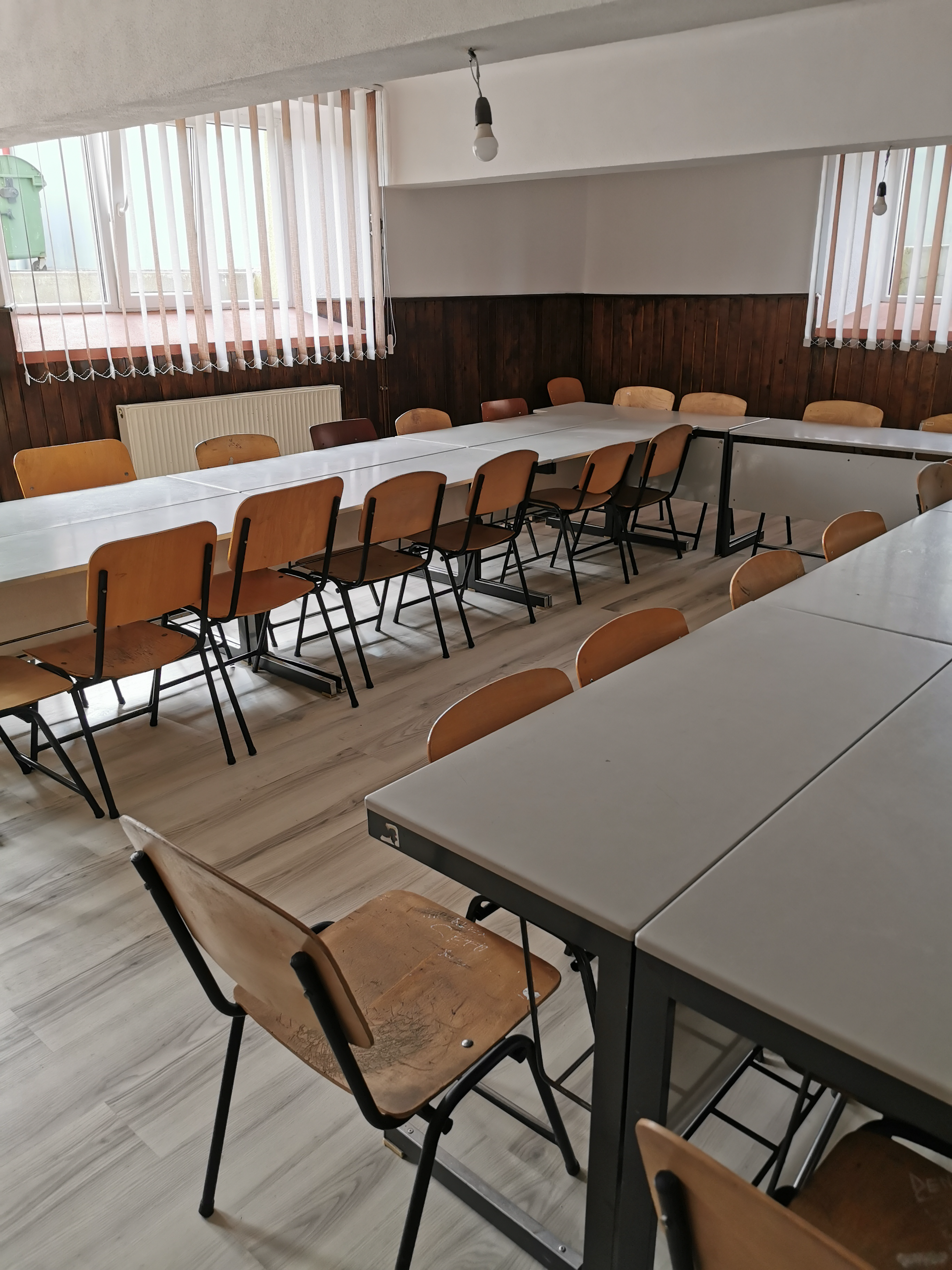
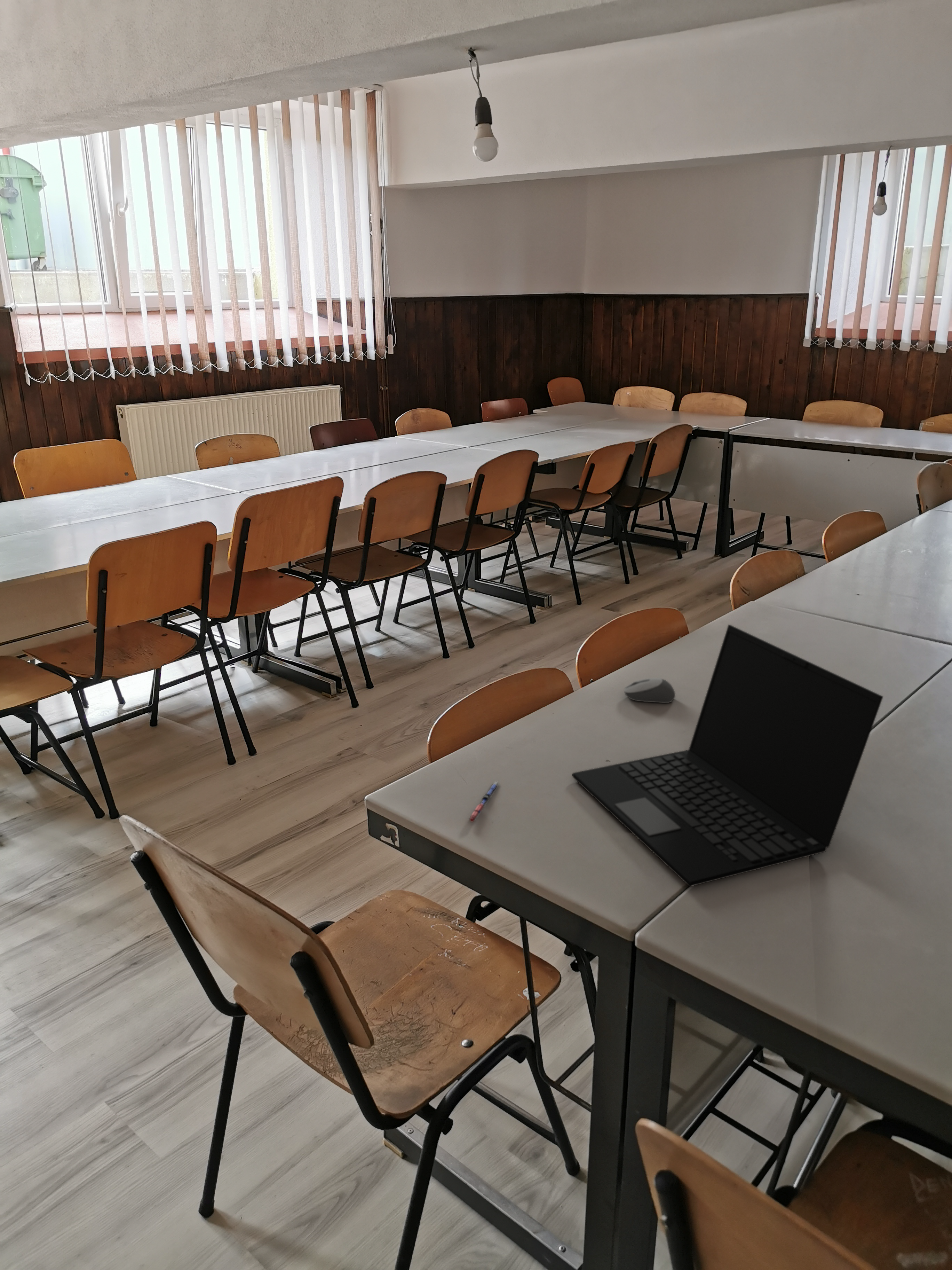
+ pen (484, 799)
+ laptop (713, 741)
+ computer mouse (649, 689)
